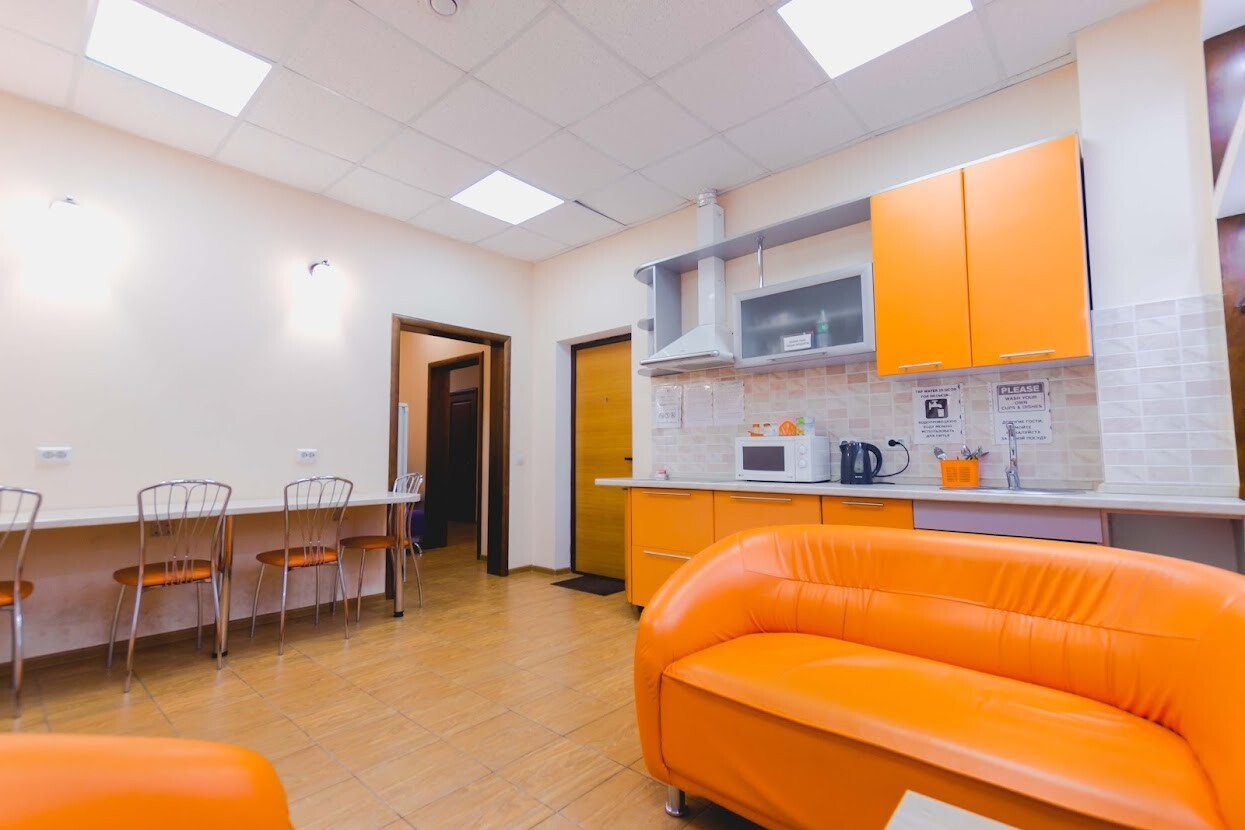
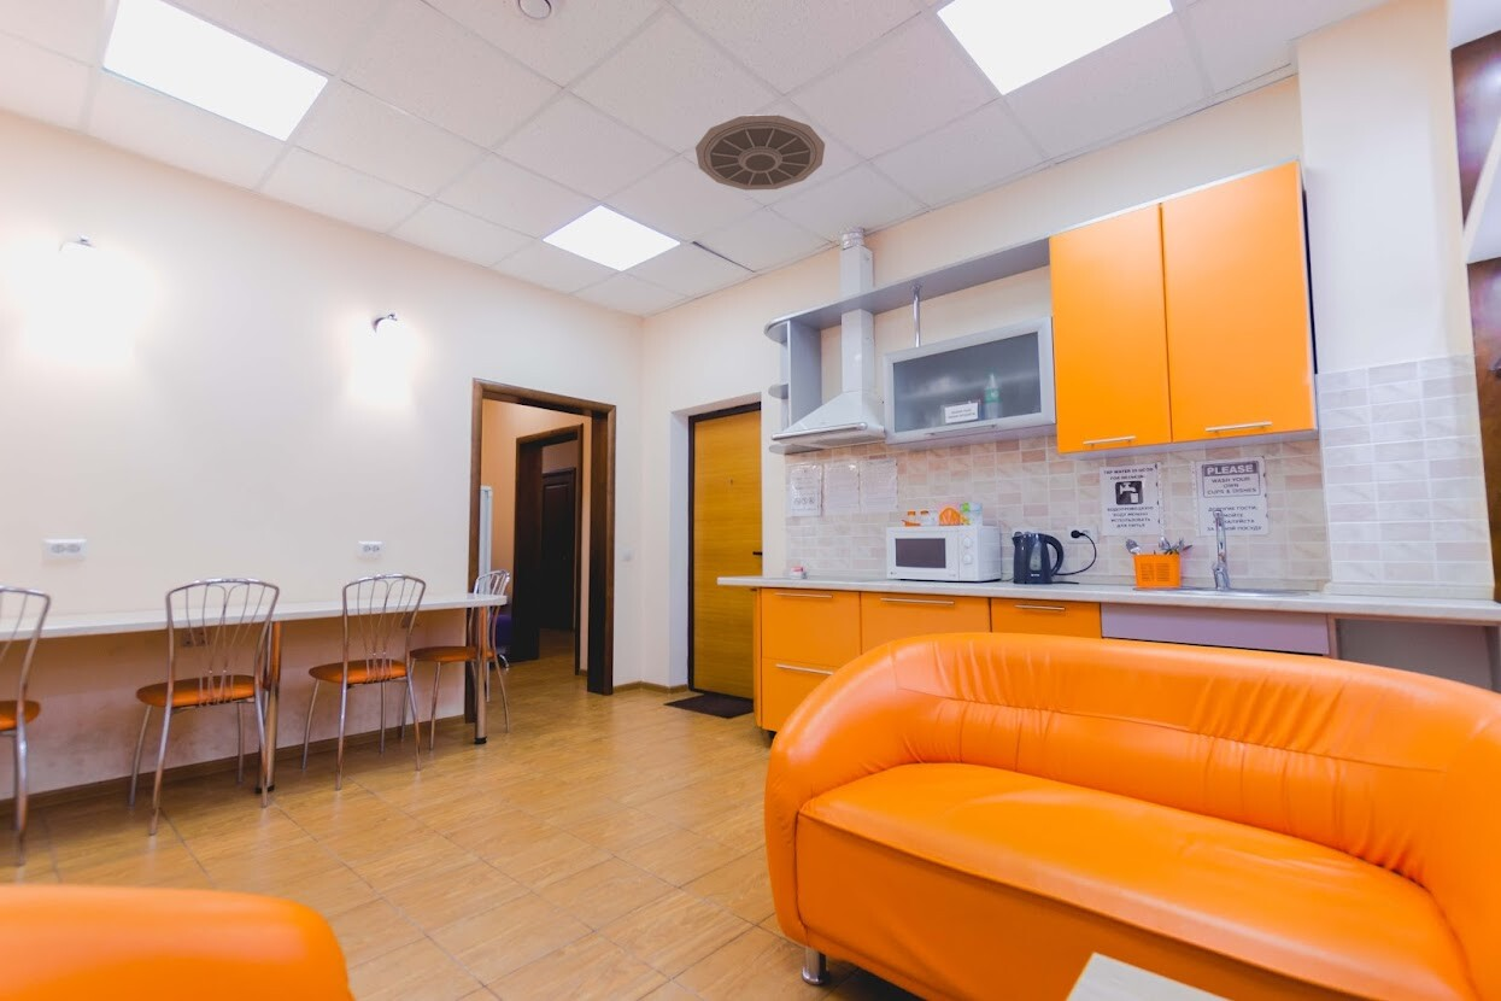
+ ceiling vent (760, 158)
